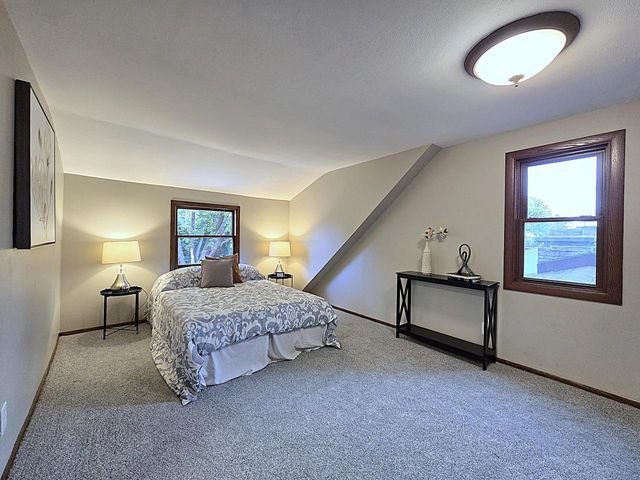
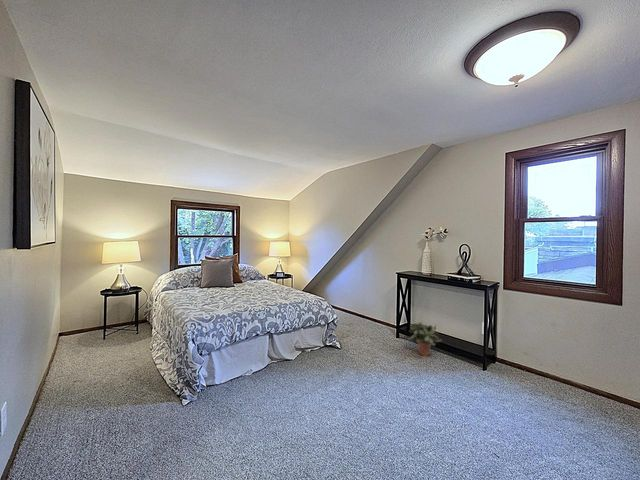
+ potted plant (424, 338)
